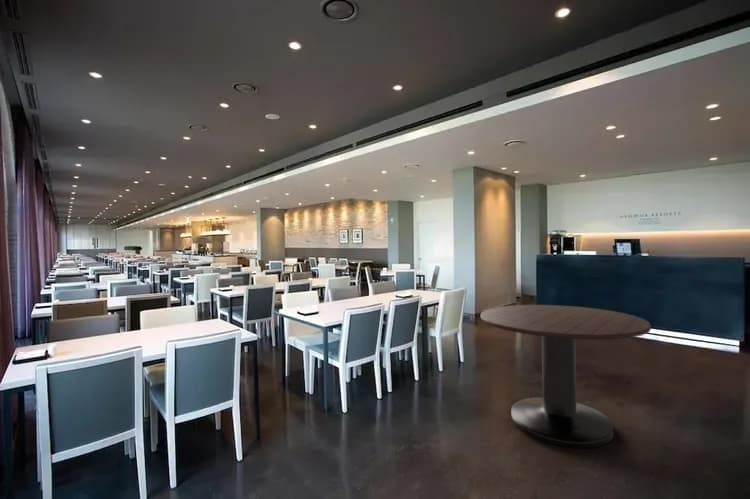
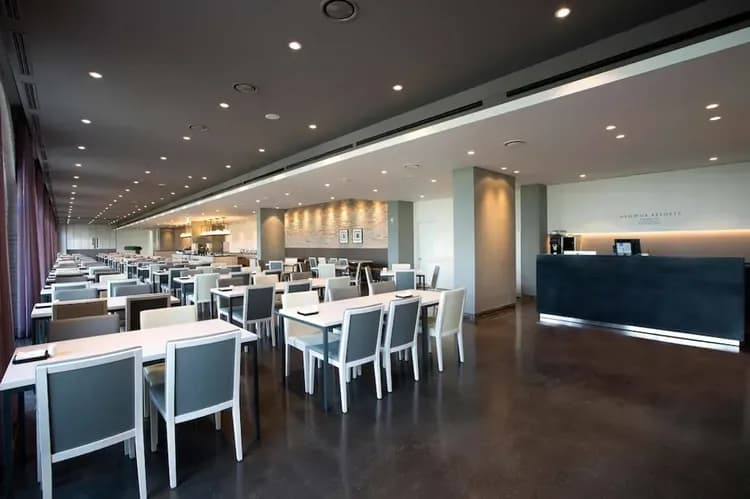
- dining table (558, 370)
